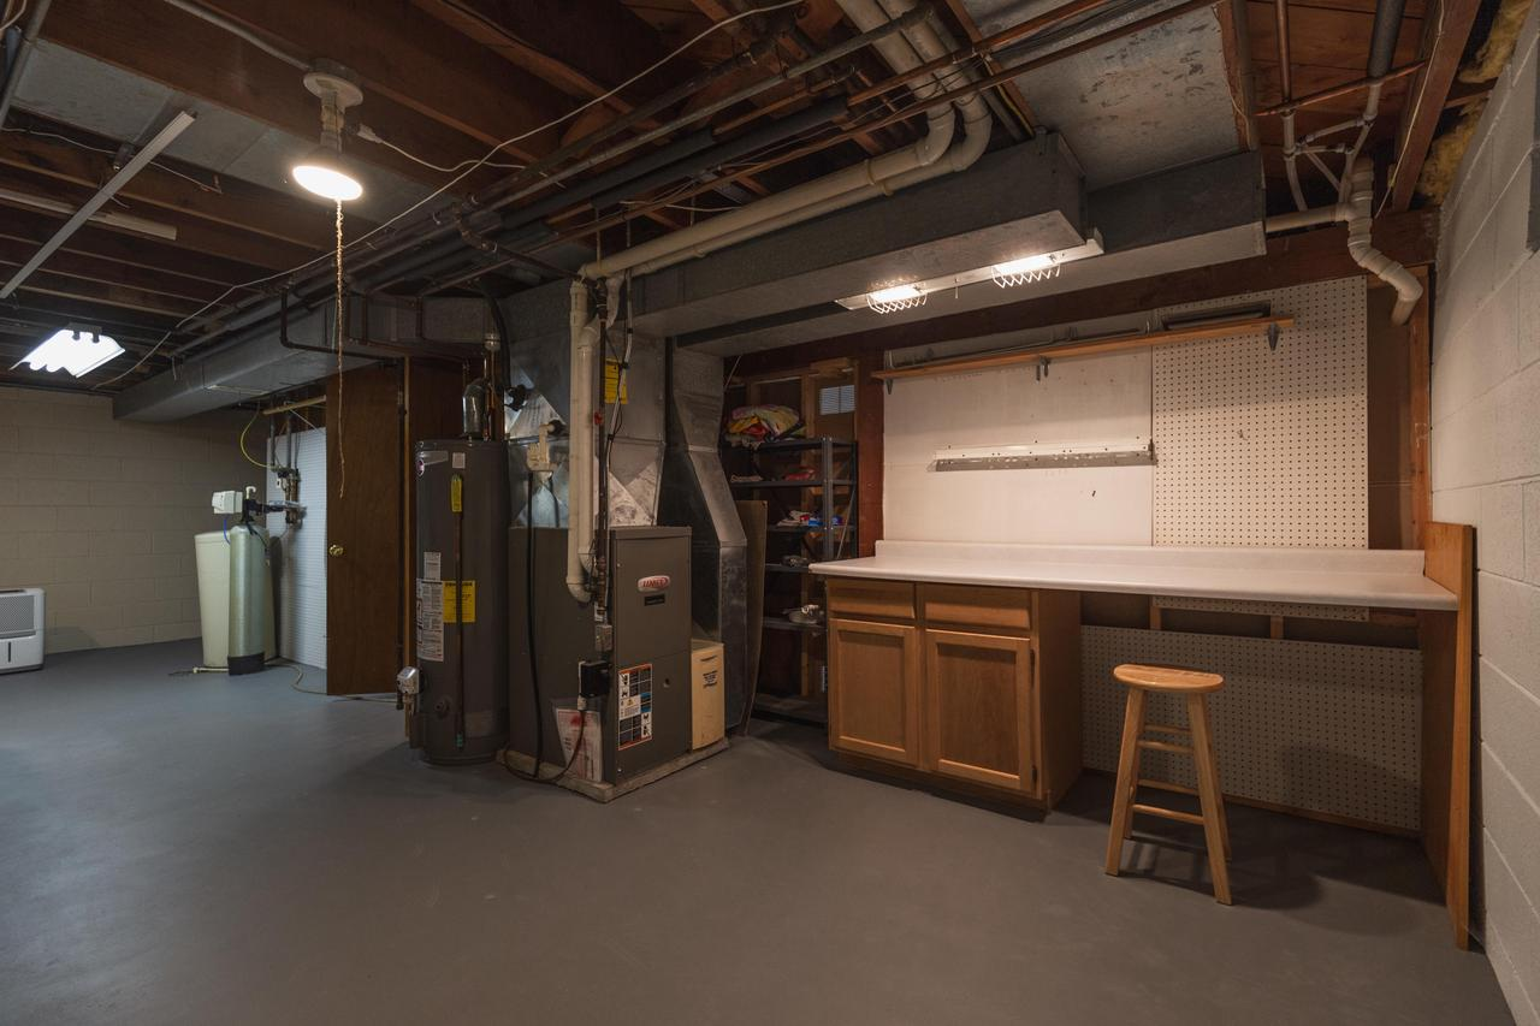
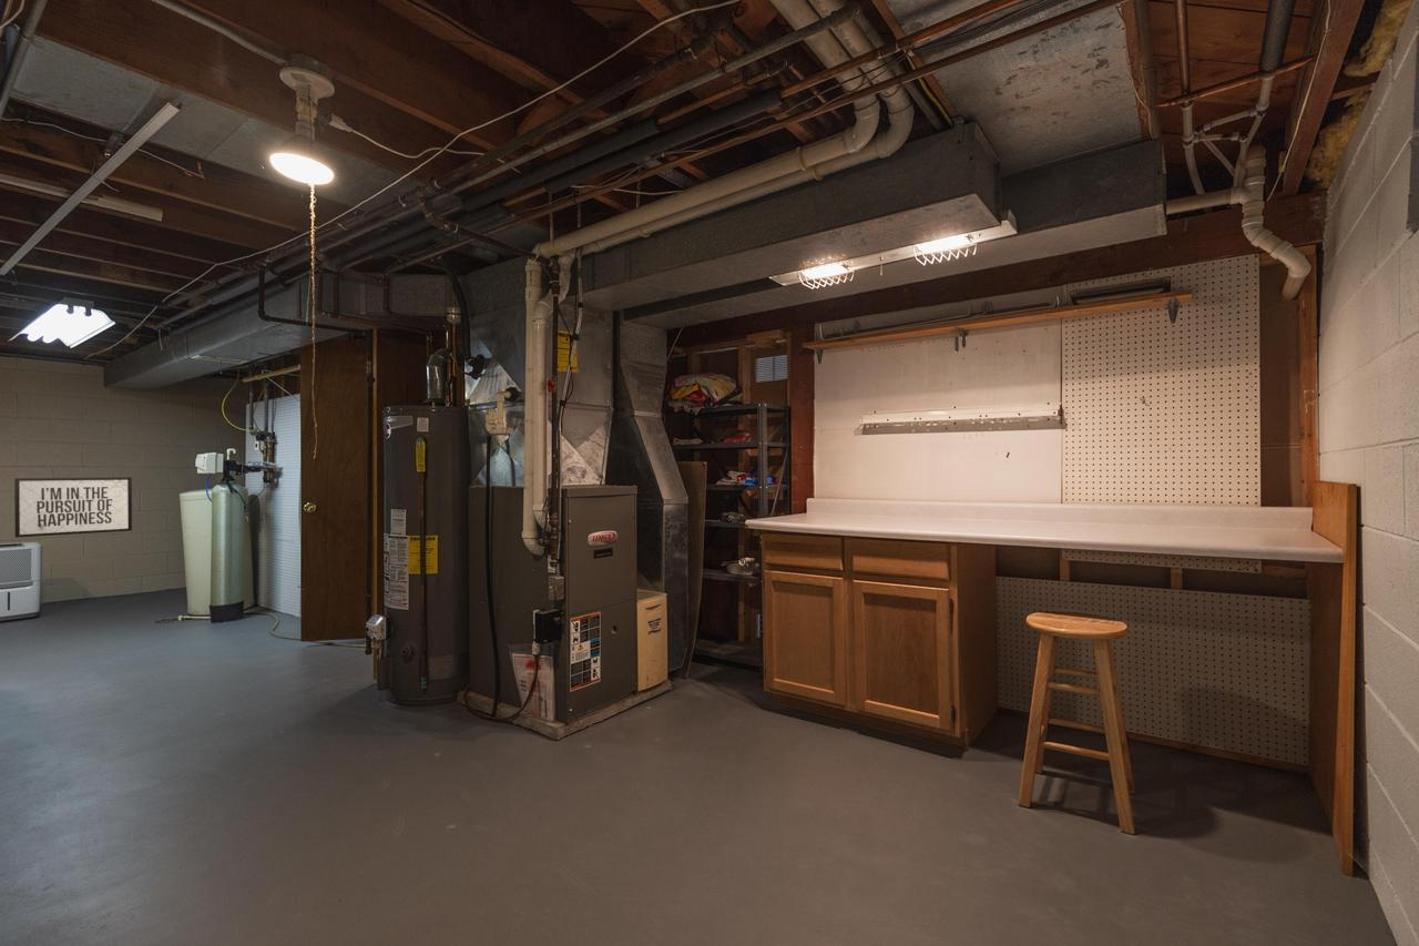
+ mirror (75, 506)
